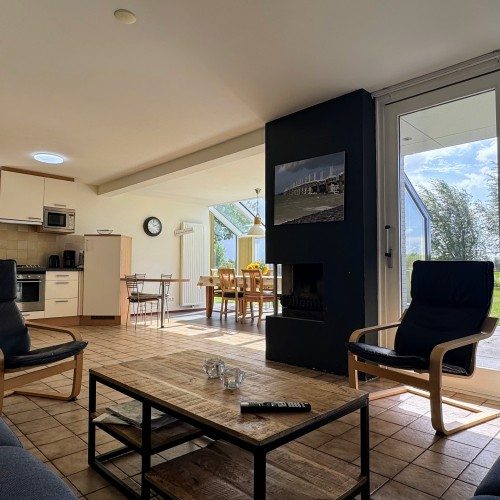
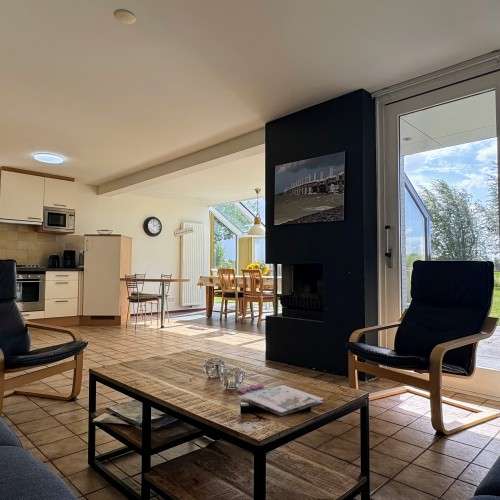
+ magazine (274, 395)
